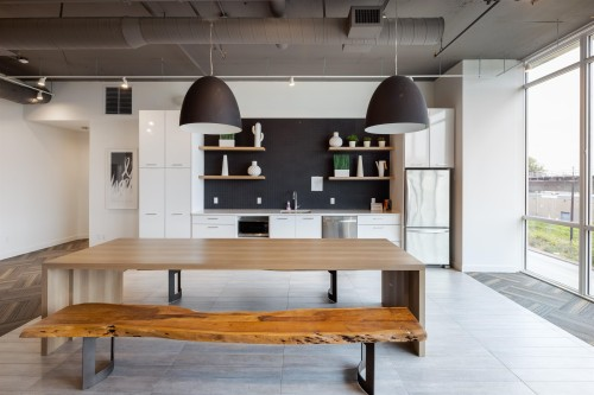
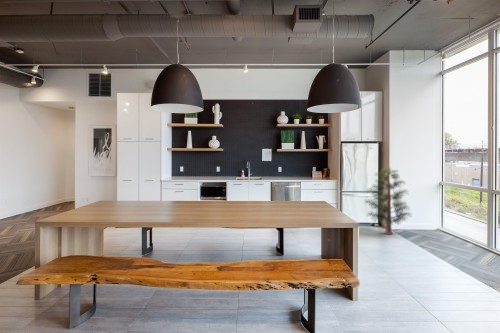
+ pine tree (388, 198)
